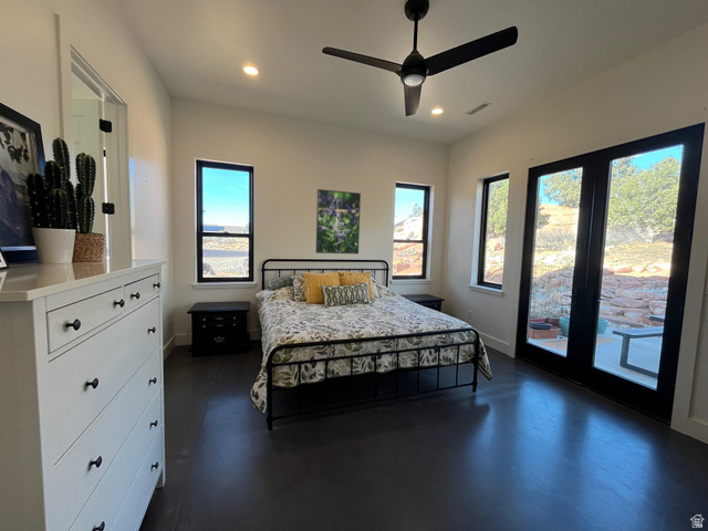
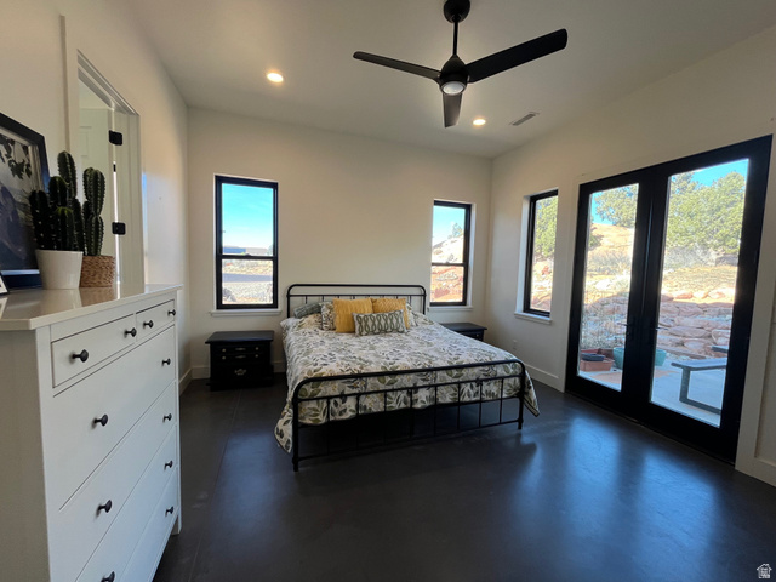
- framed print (339, 222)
